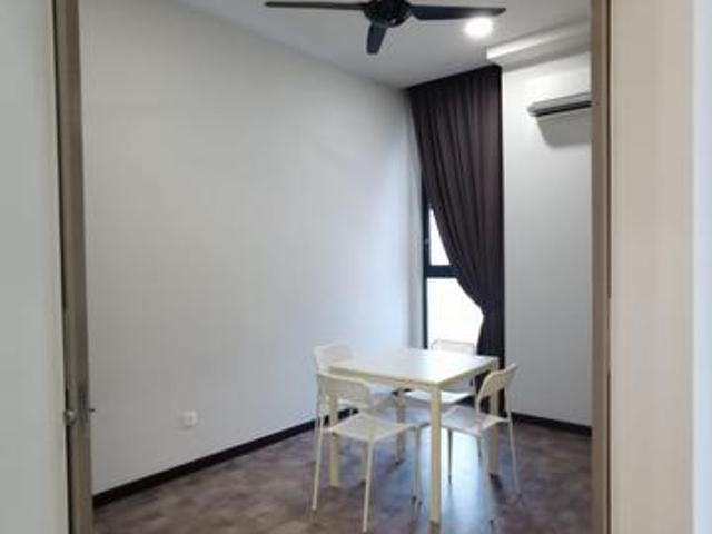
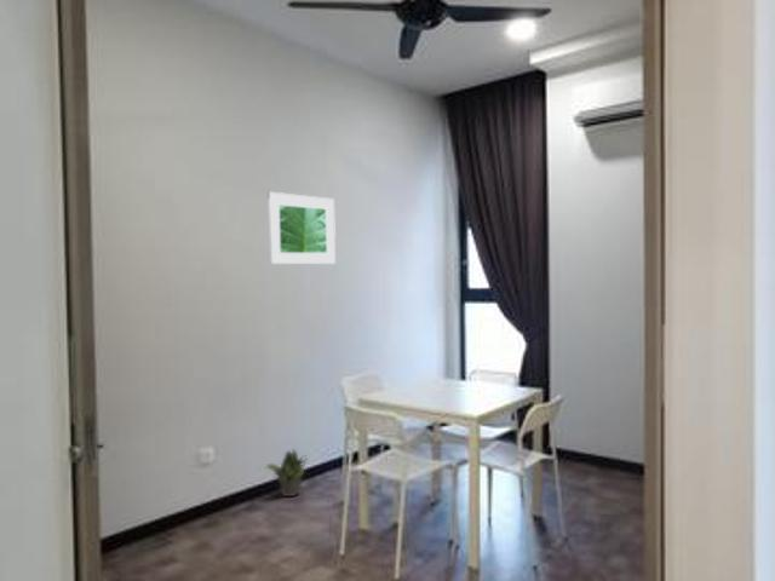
+ potted plant (285, 472)
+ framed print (303, 229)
